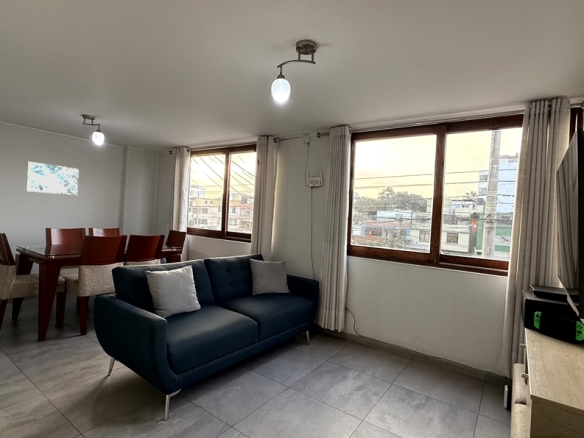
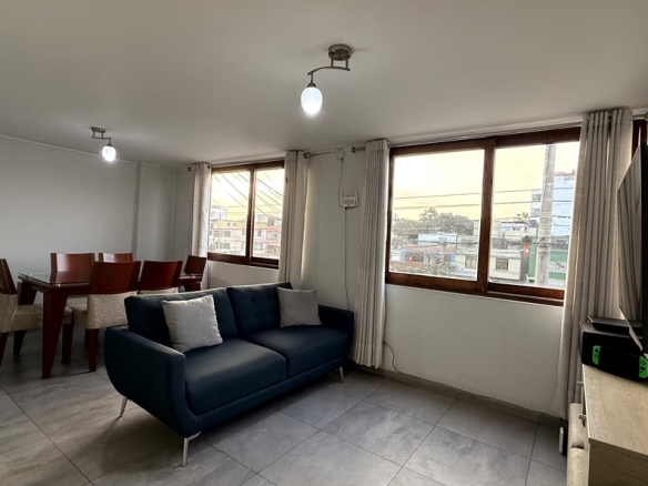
- wall art (53, 179)
